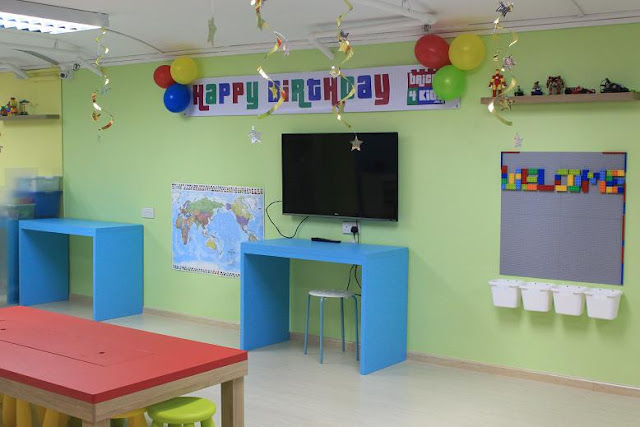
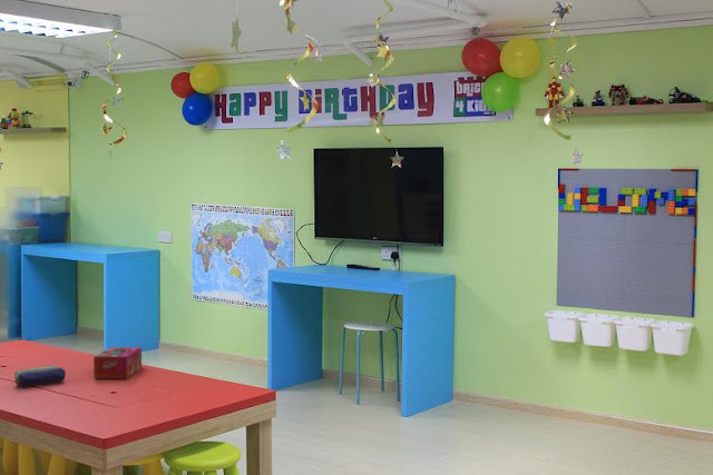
+ tissue box (118, 362)
+ pencil case (40, 375)
